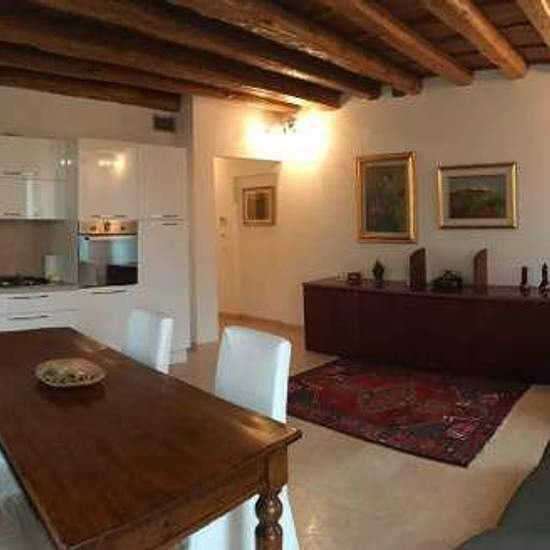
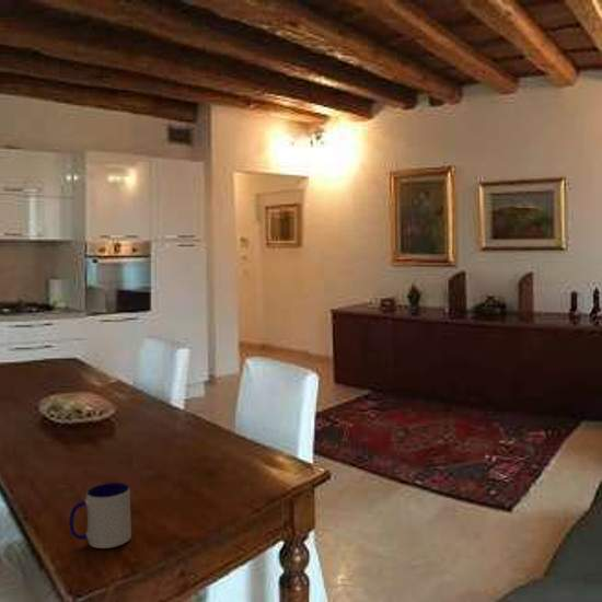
+ mug (100, 516)
